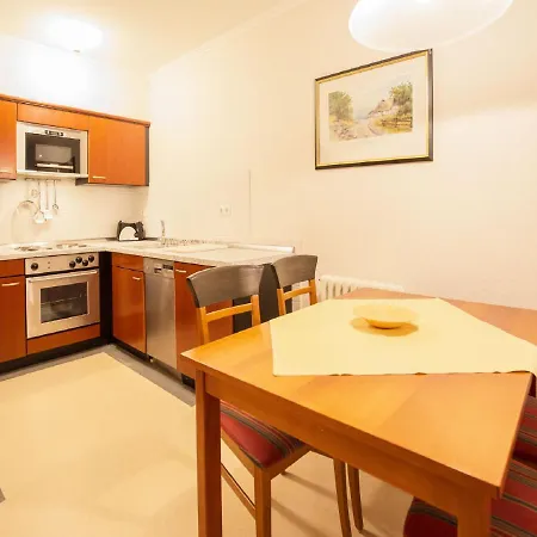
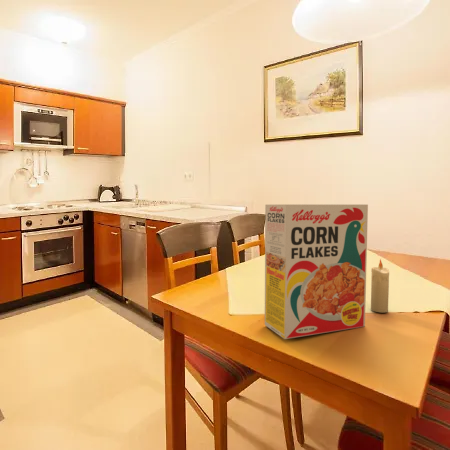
+ candle (380, 284)
+ cereal box (315, 265)
